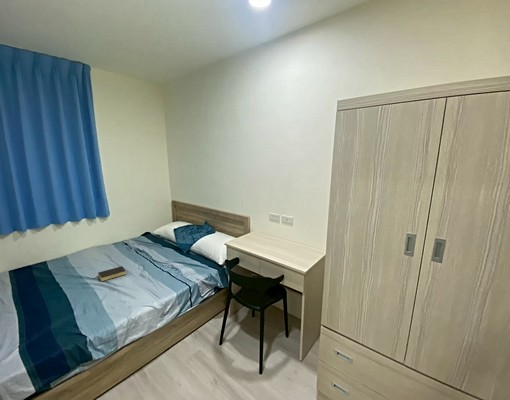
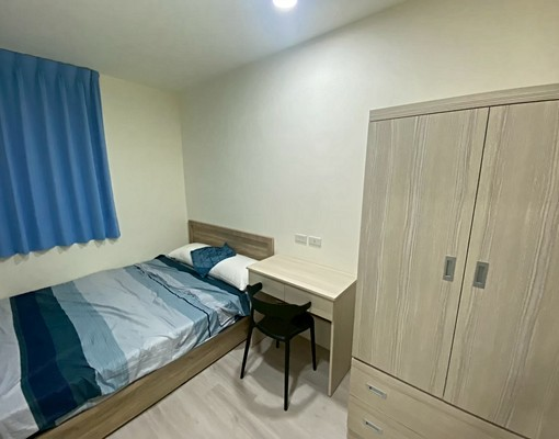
- bible (109, 274)
